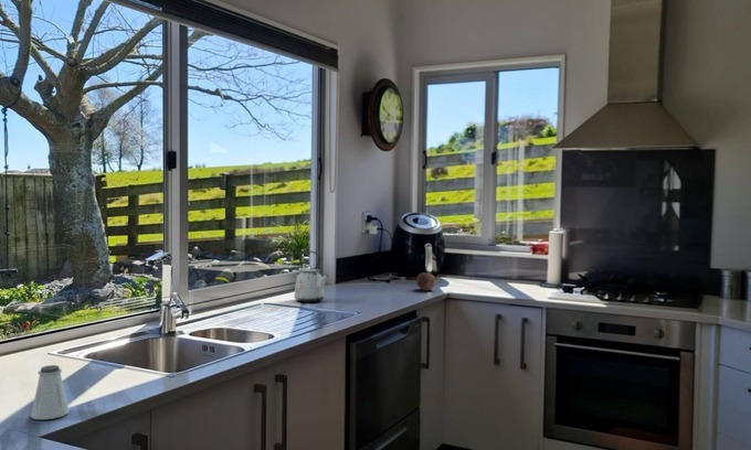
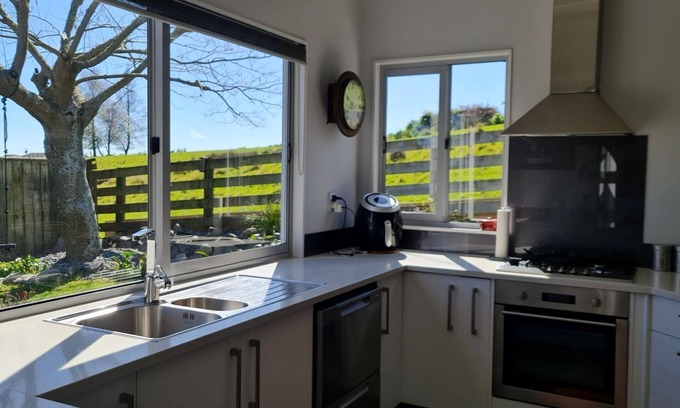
- fruit (425, 280)
- saltshaker (50, 390)
- kettle (313, 276)
